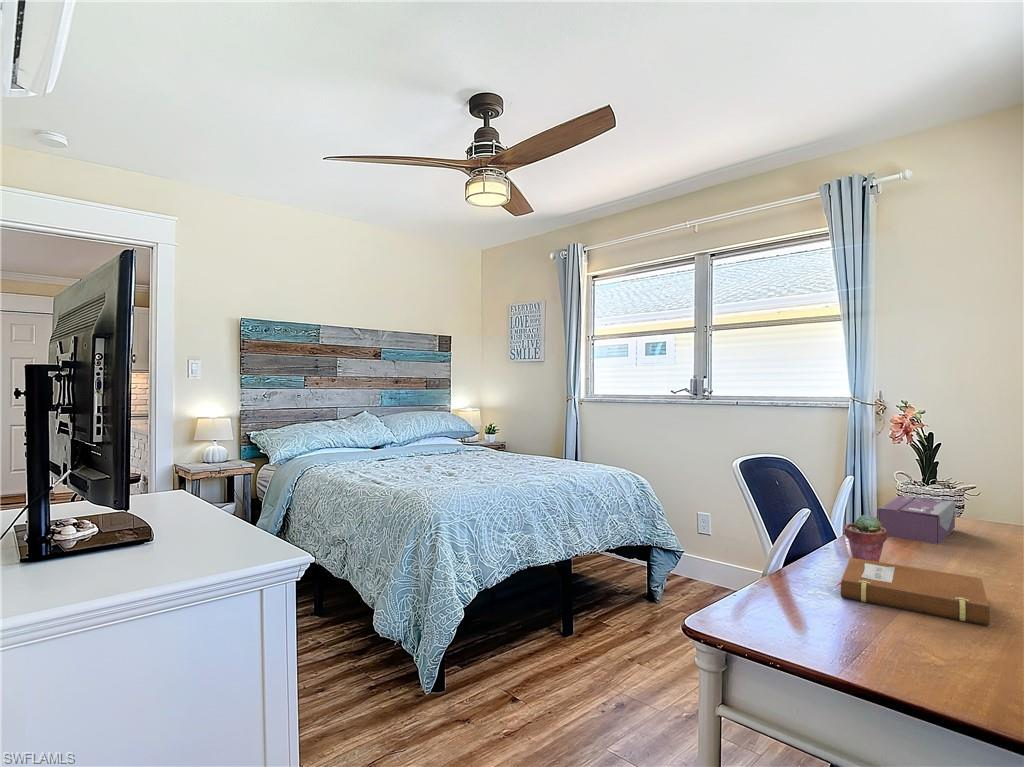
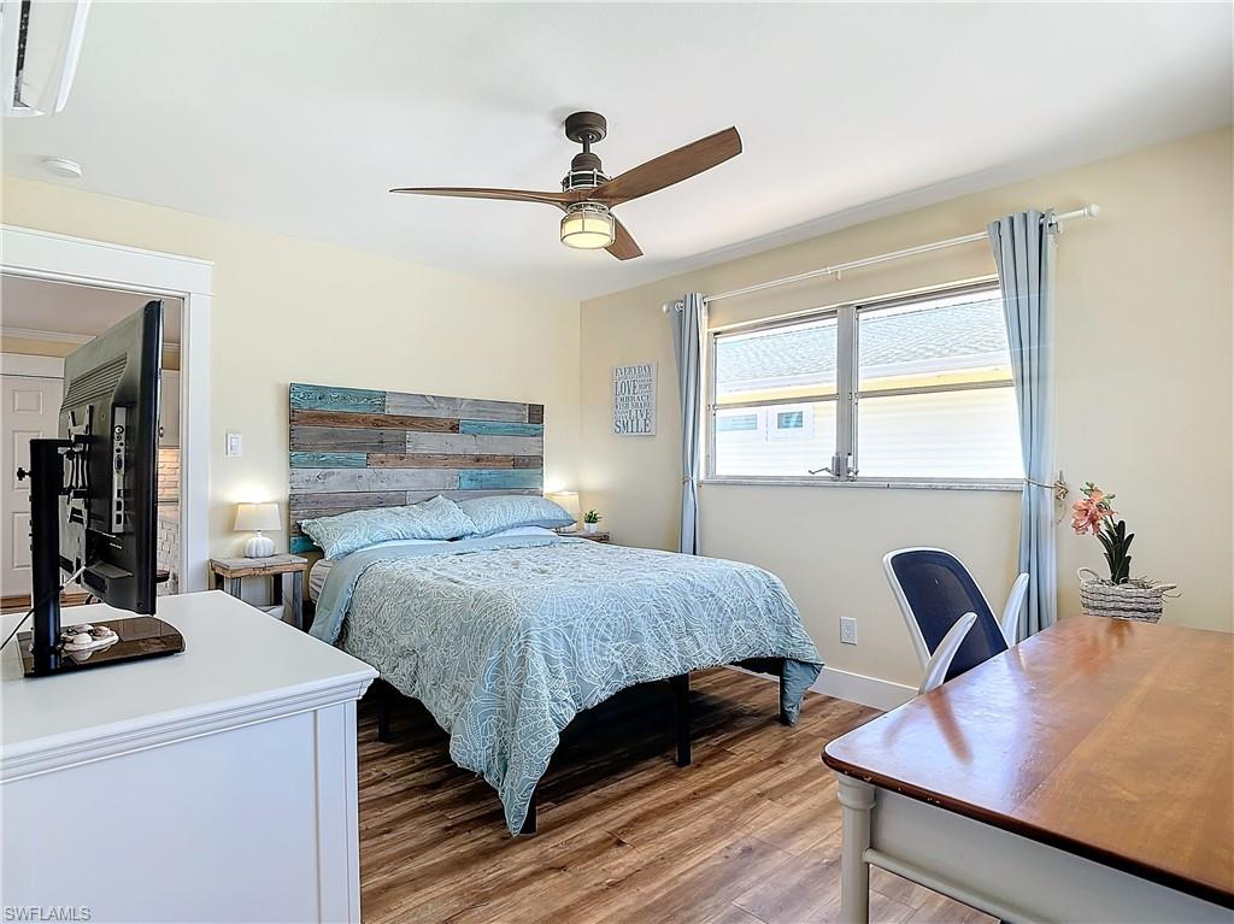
- potted succulent (865, 537)
- notebook (907, 587)
- tissue box (916, 517)
